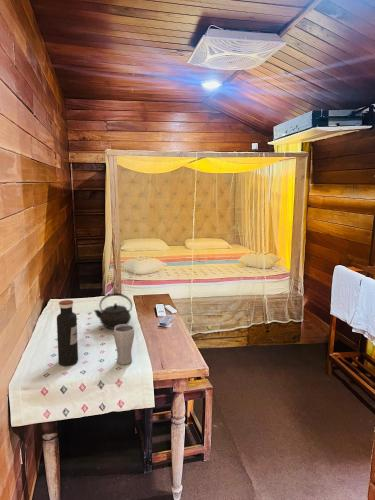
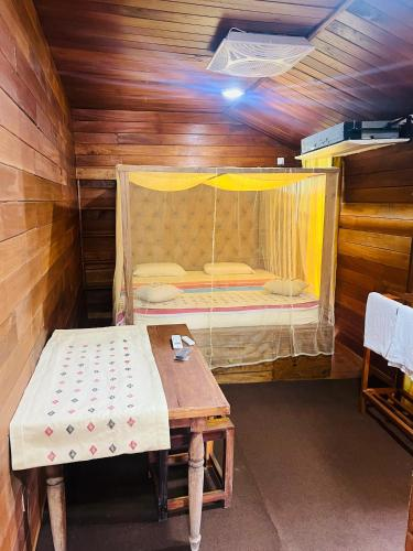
- drinking glass (124, 344)
- water bottle (67, 332)
- kettle (113, 309)
